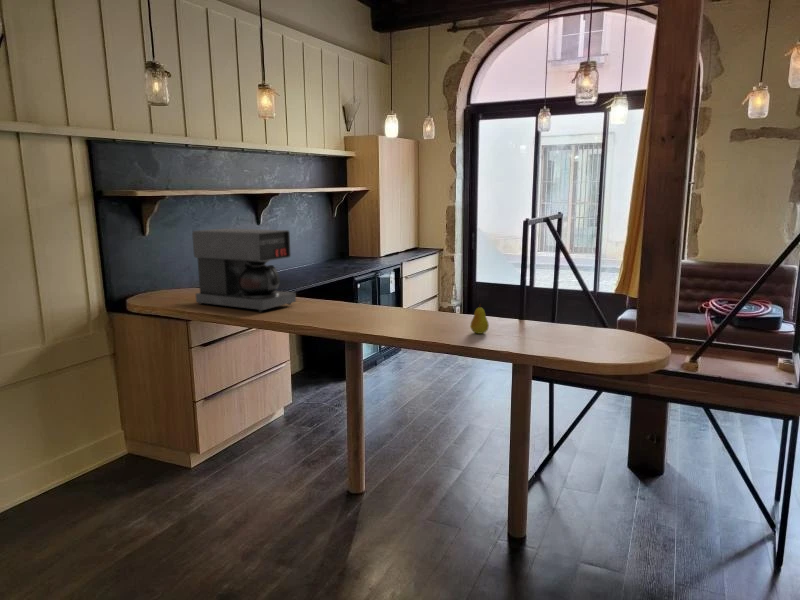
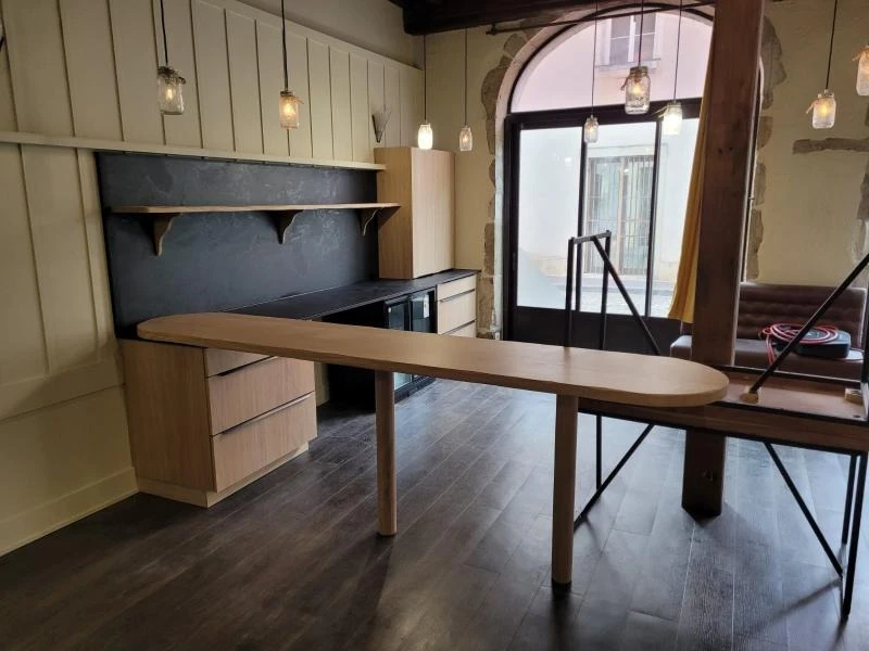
- coffee maker (243, 268)
- fruit (479, 318)
